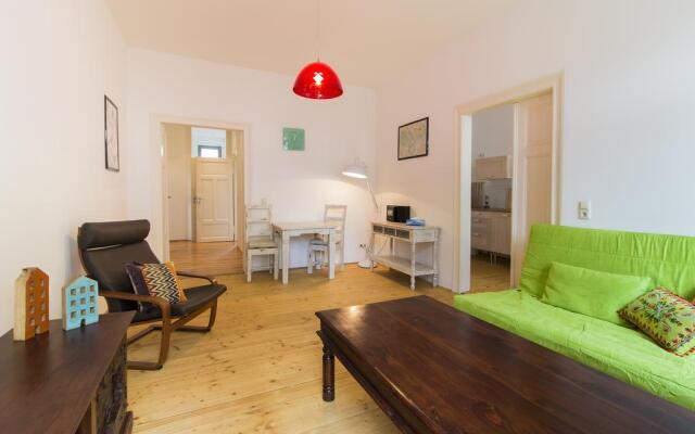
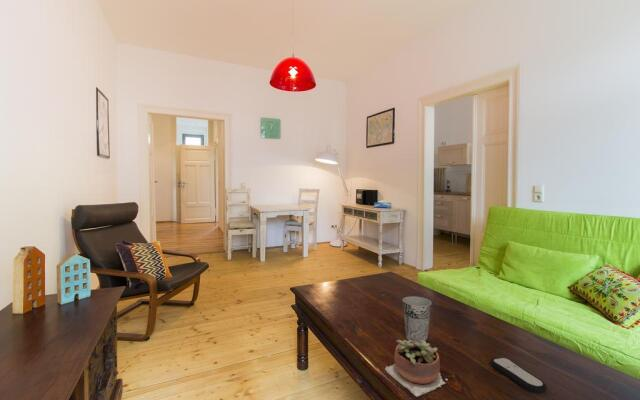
+ remote control (517, 373)
+ succulent plant (416, 356)
+ cup (416, 319)
